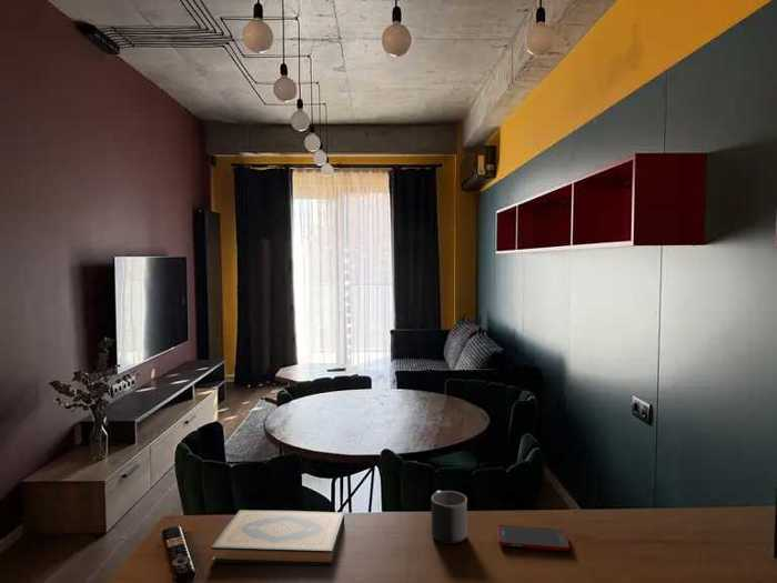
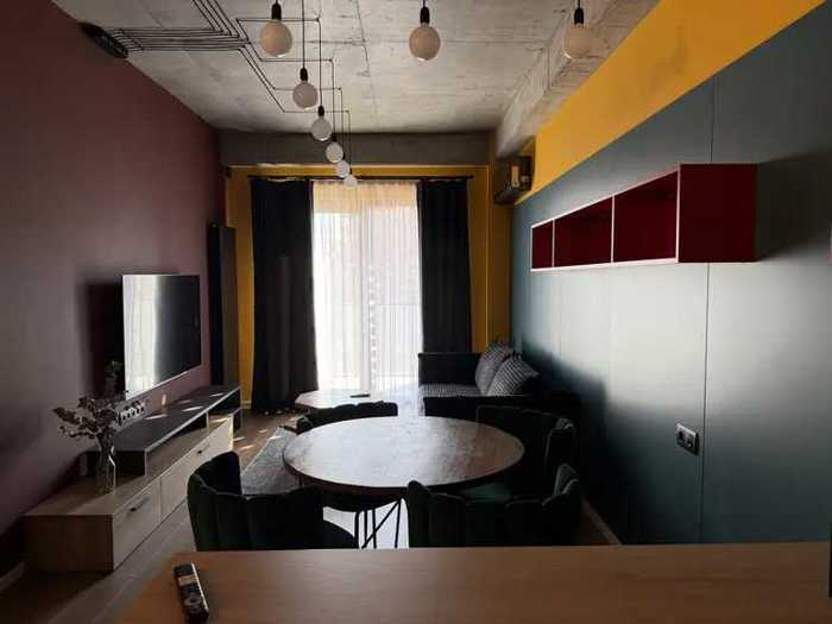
- hardback book (282, 534)
- cell phone (532, 537)
- mug (446, 512)
